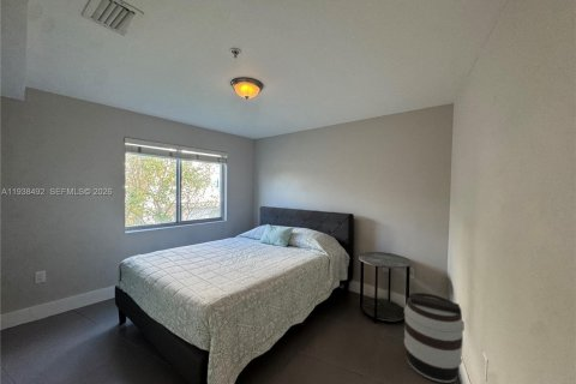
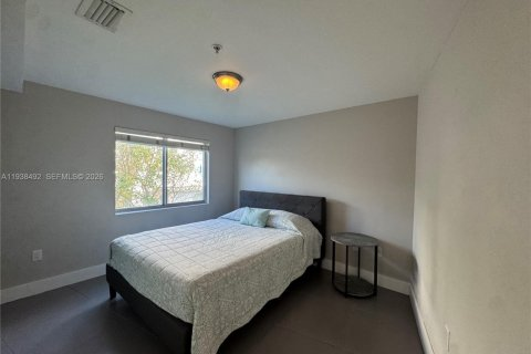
- barrel (432, 334)
